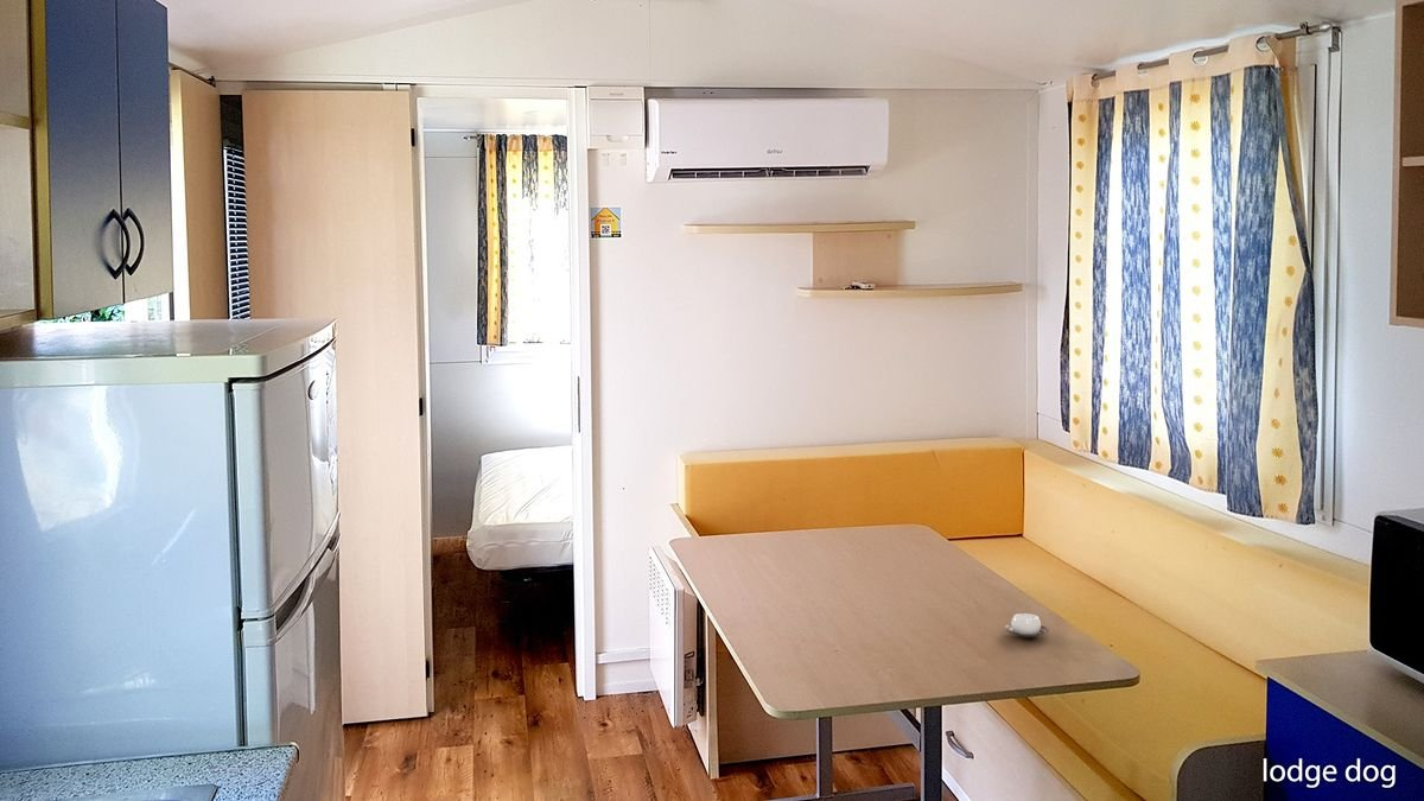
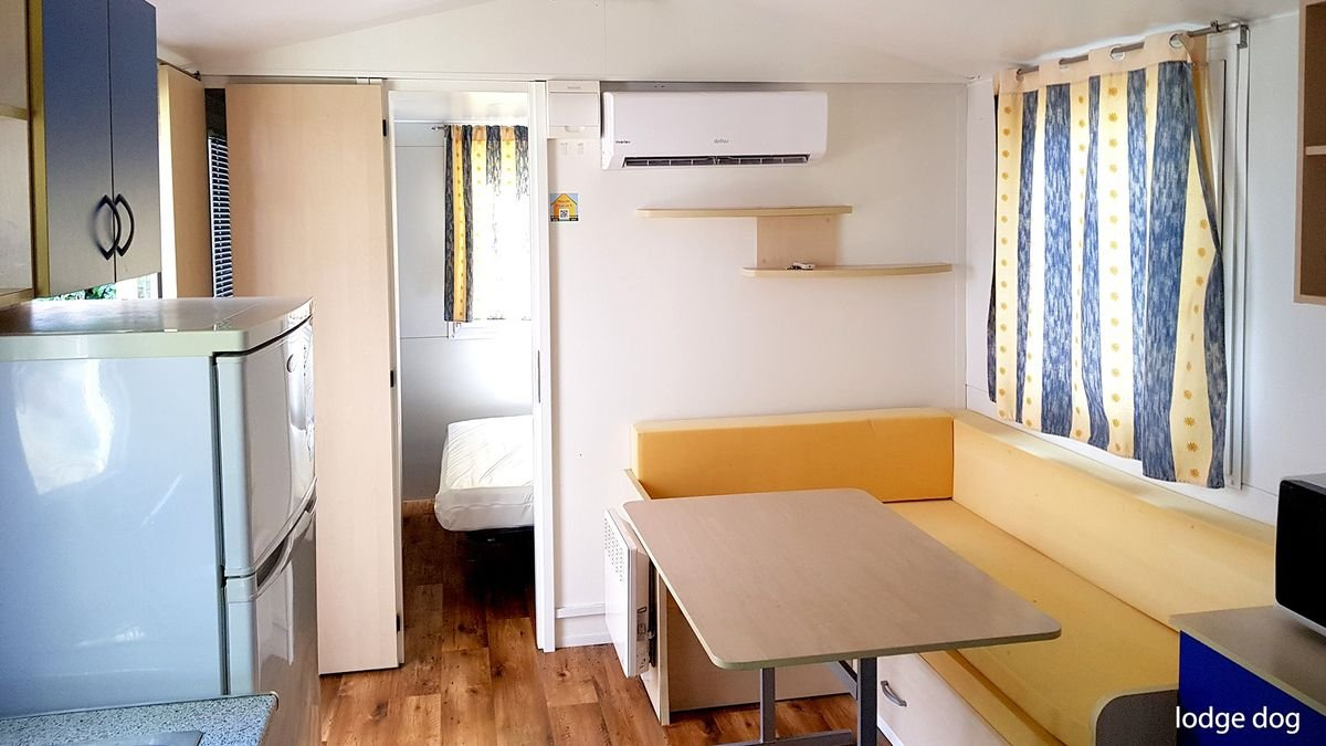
- cup (1025, 625)
